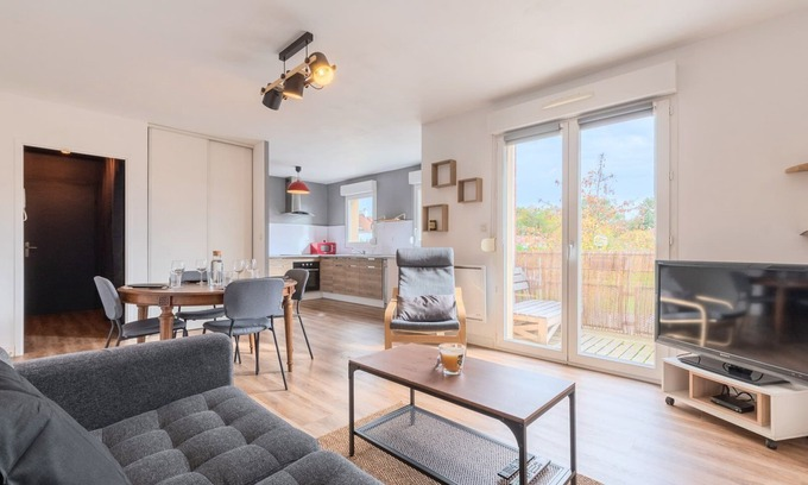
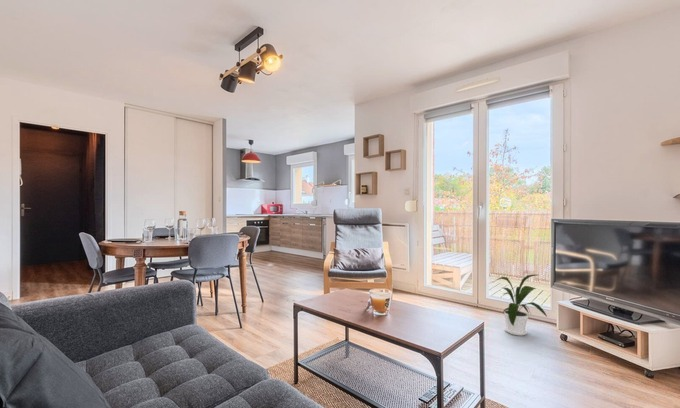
+ house plant (517, 302)
